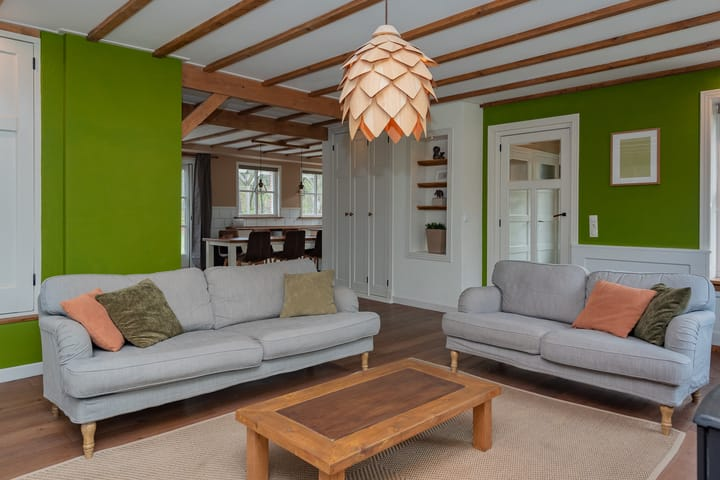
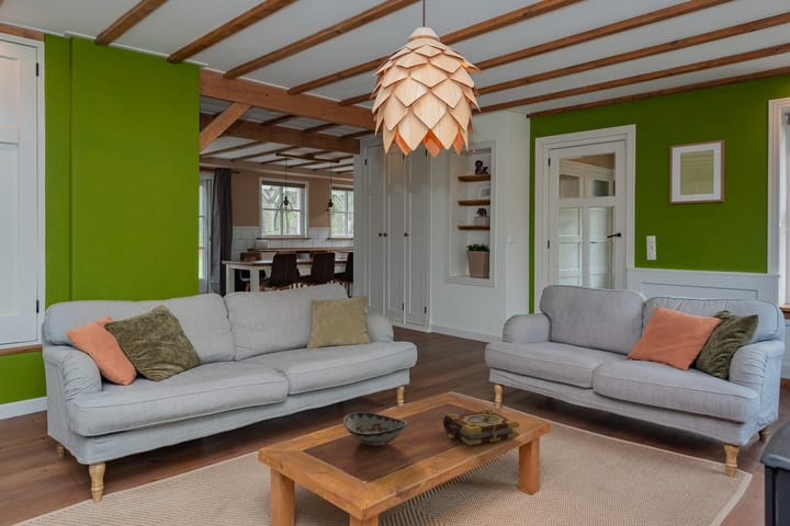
+ book (477, 425)
+ decorative bowl (374, 431)
